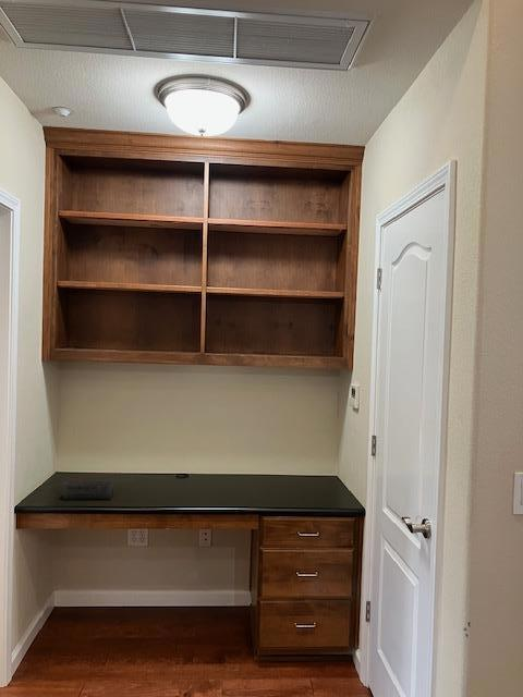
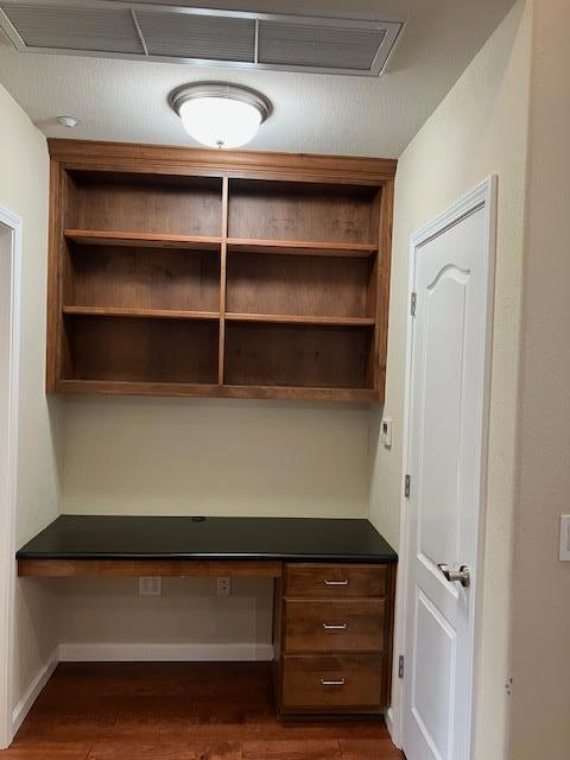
- speaker (88, 489)
